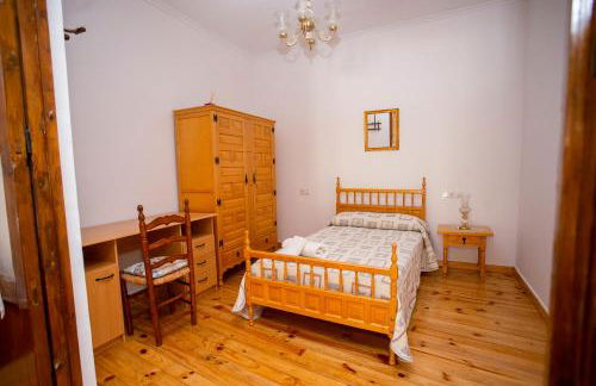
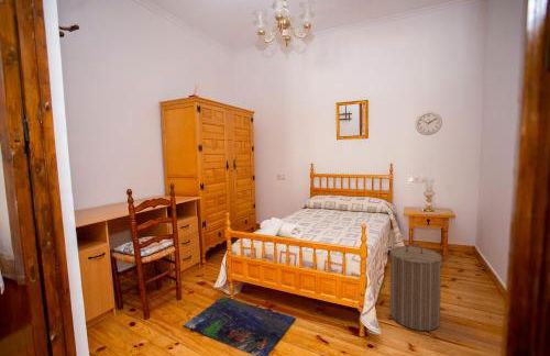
+ wall clock (428, 123)
+ bath mat (240, 321)
+ laundry hamper (414, 280)
